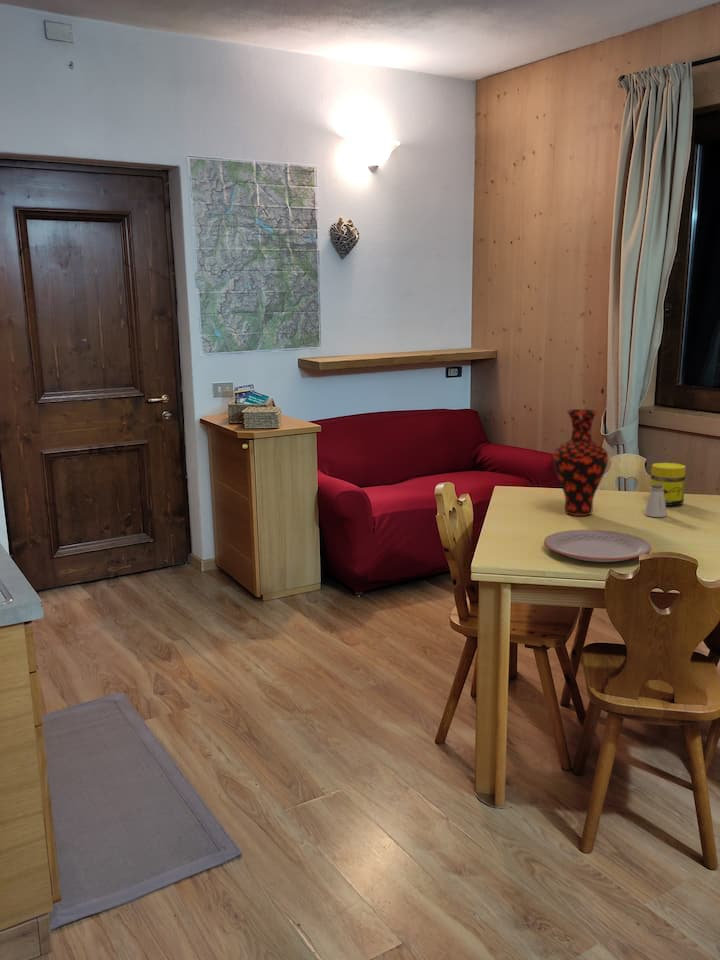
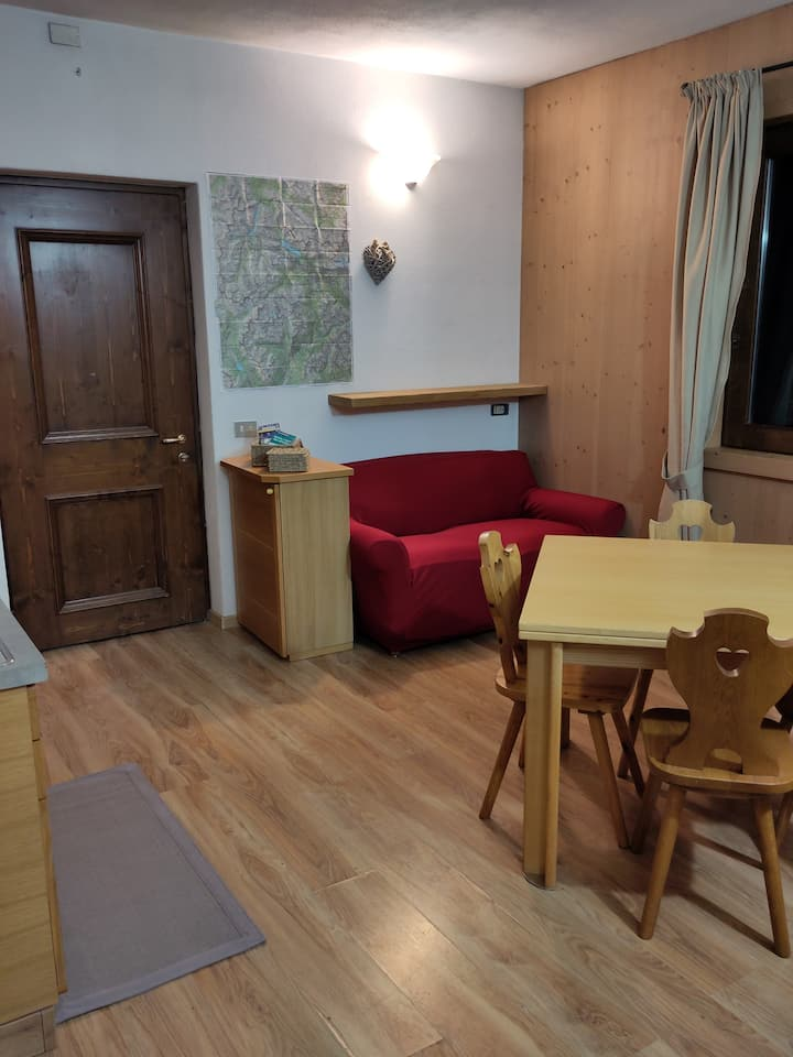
- saltshaker (656, 500)
- jar (667, 484)
- vase (580, 462)
- plate (596, 547)
